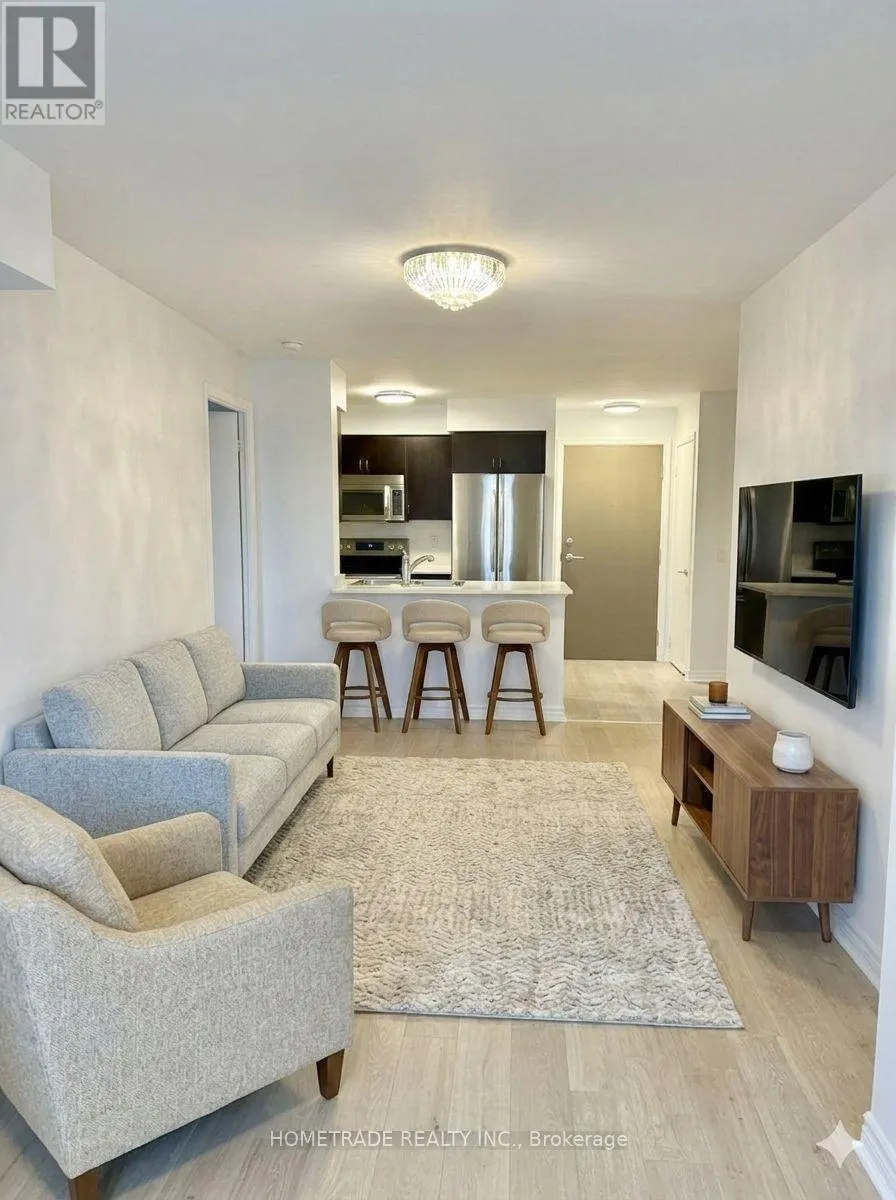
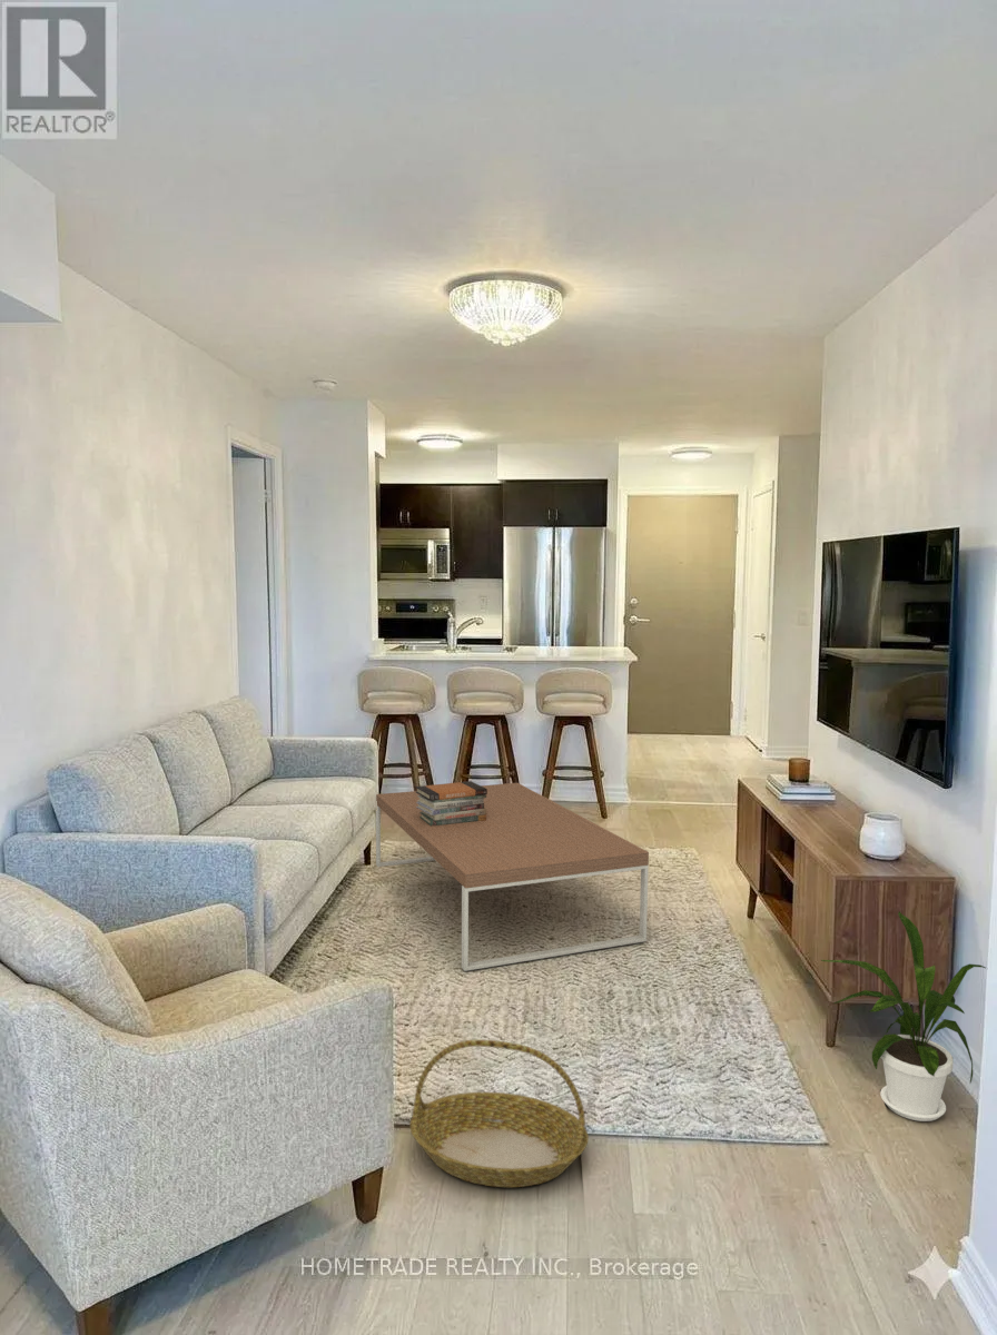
+ house plant (912, 1018)
+ book stack (451, 802)
+ coffee table (495, 859)
+ basket (497, 1098)
